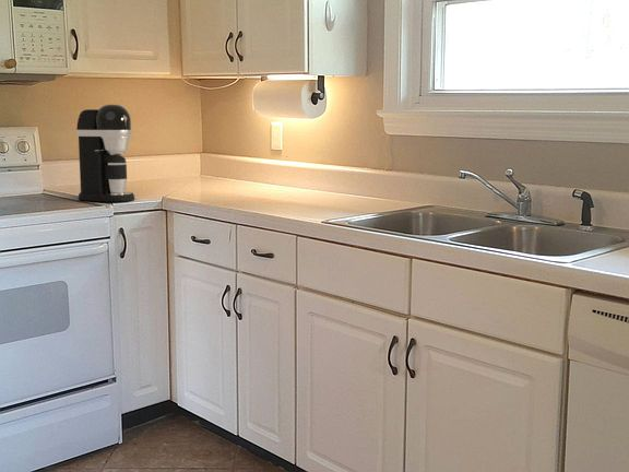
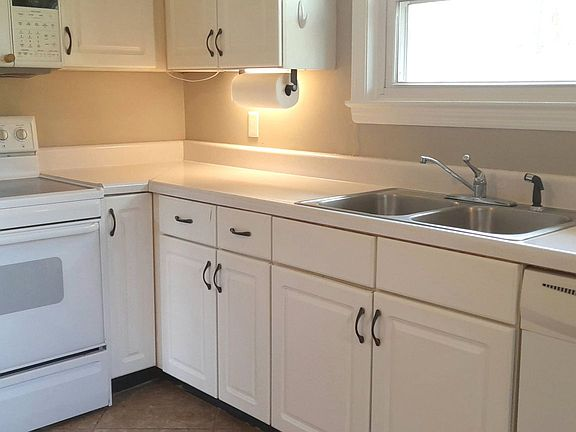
- coffee maker (104, 152)
